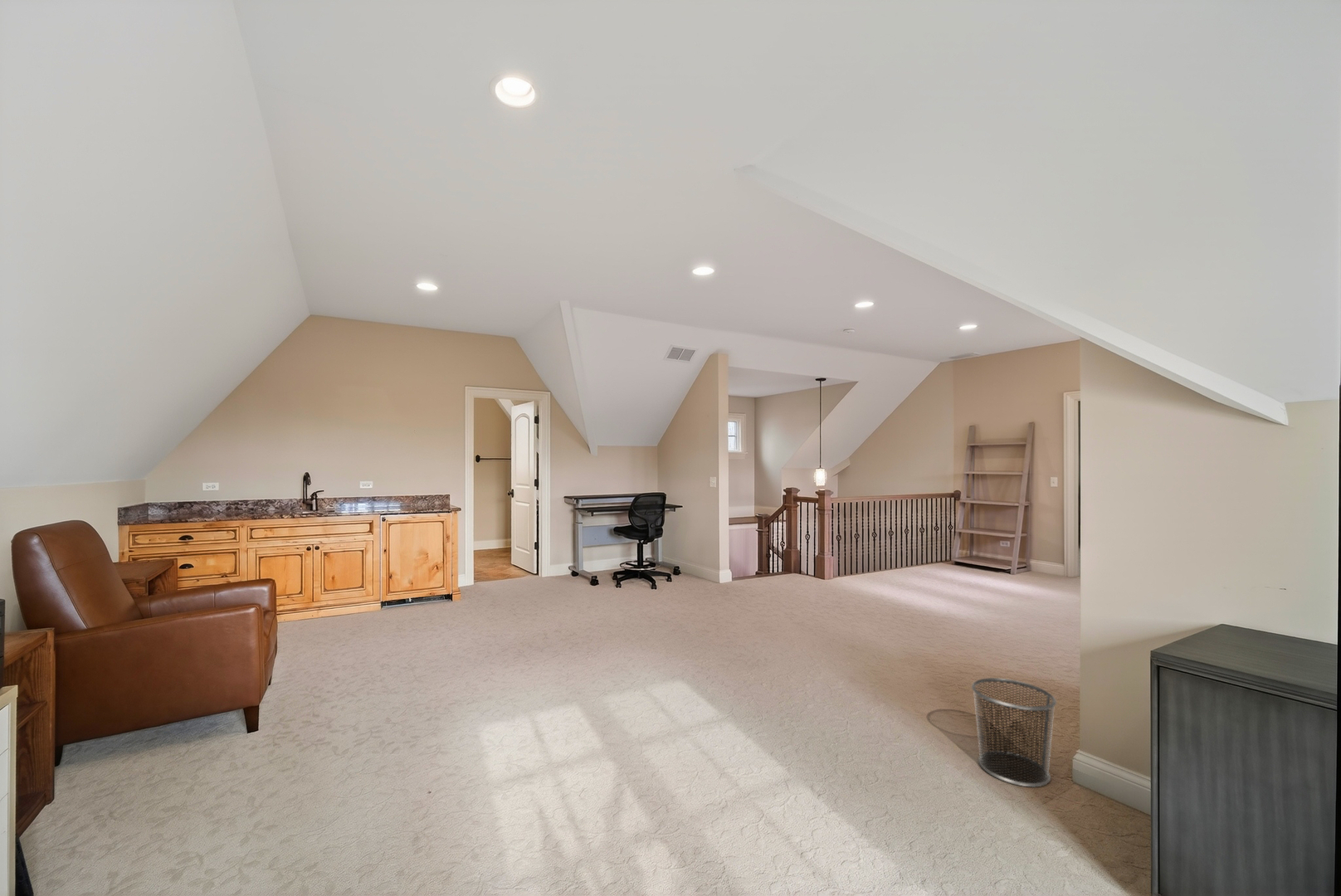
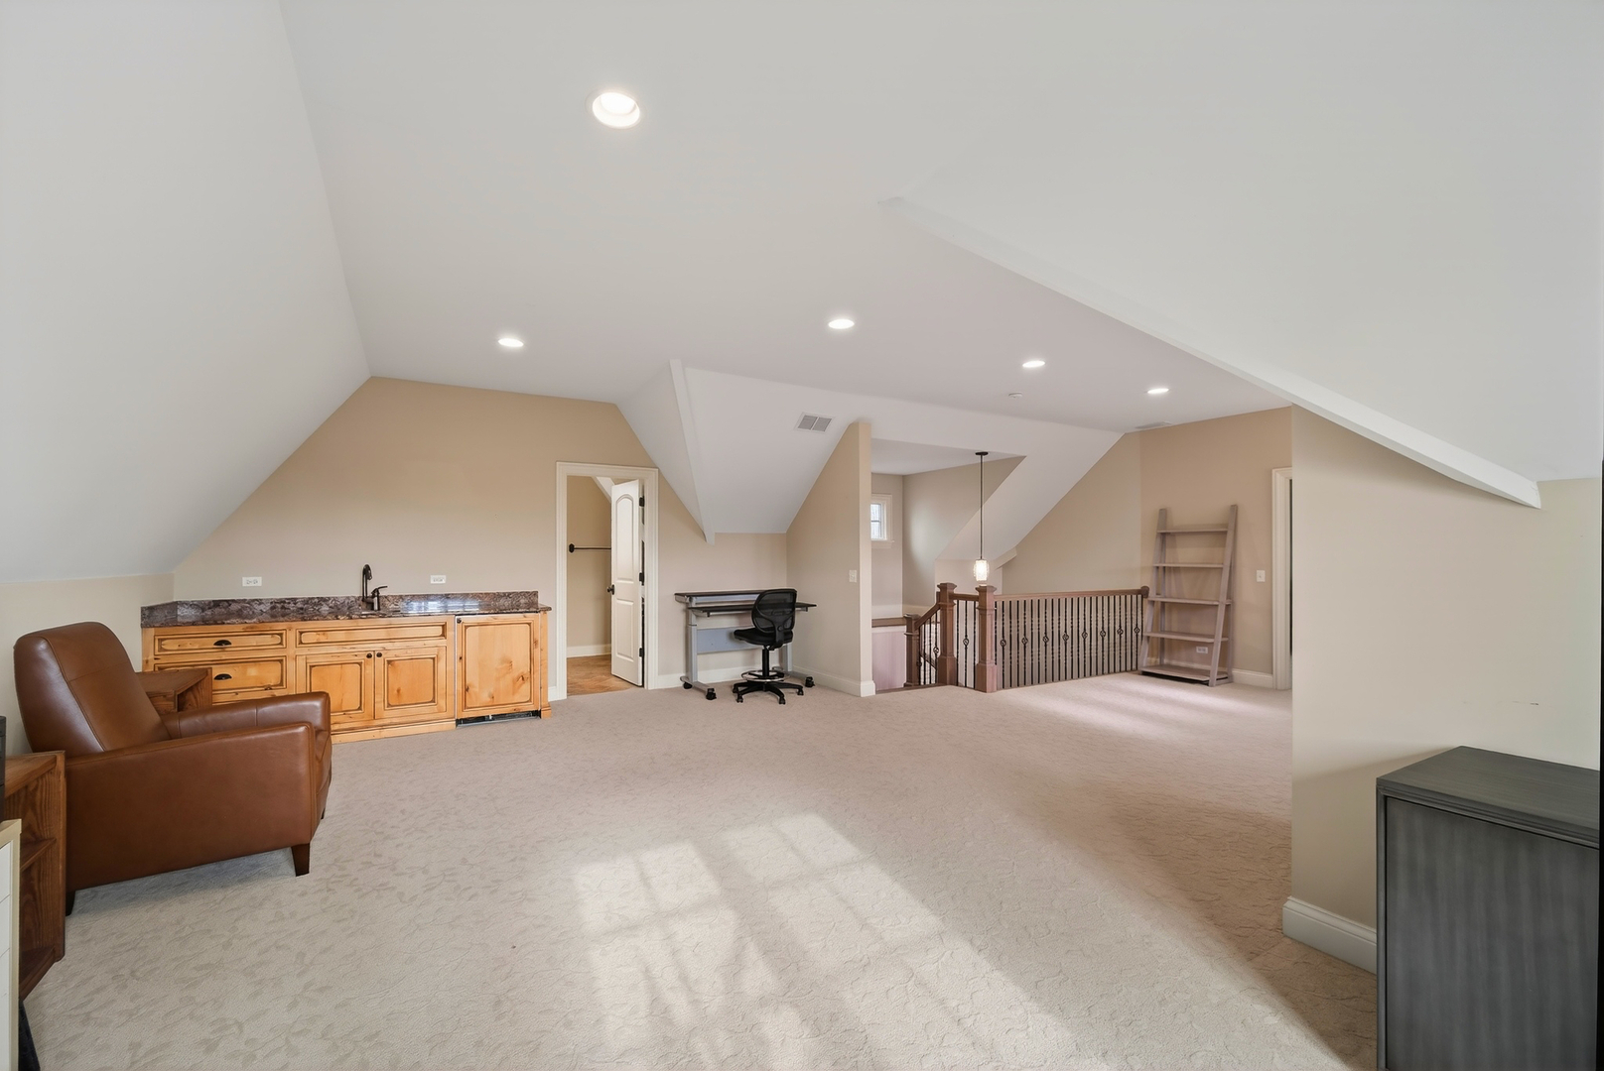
- waste bin (1012, 730)
